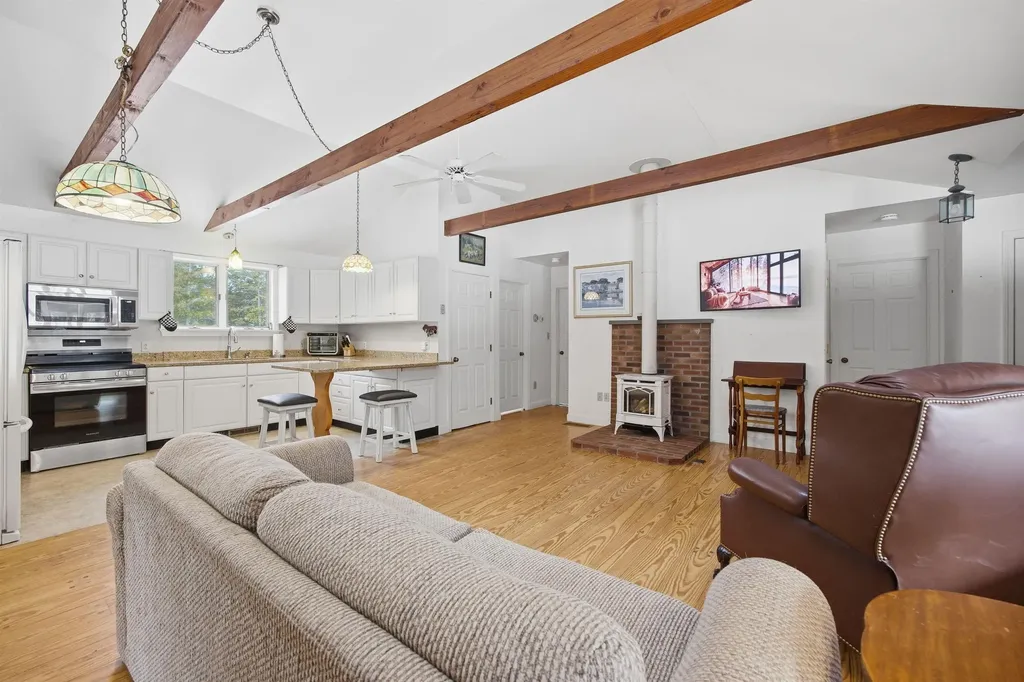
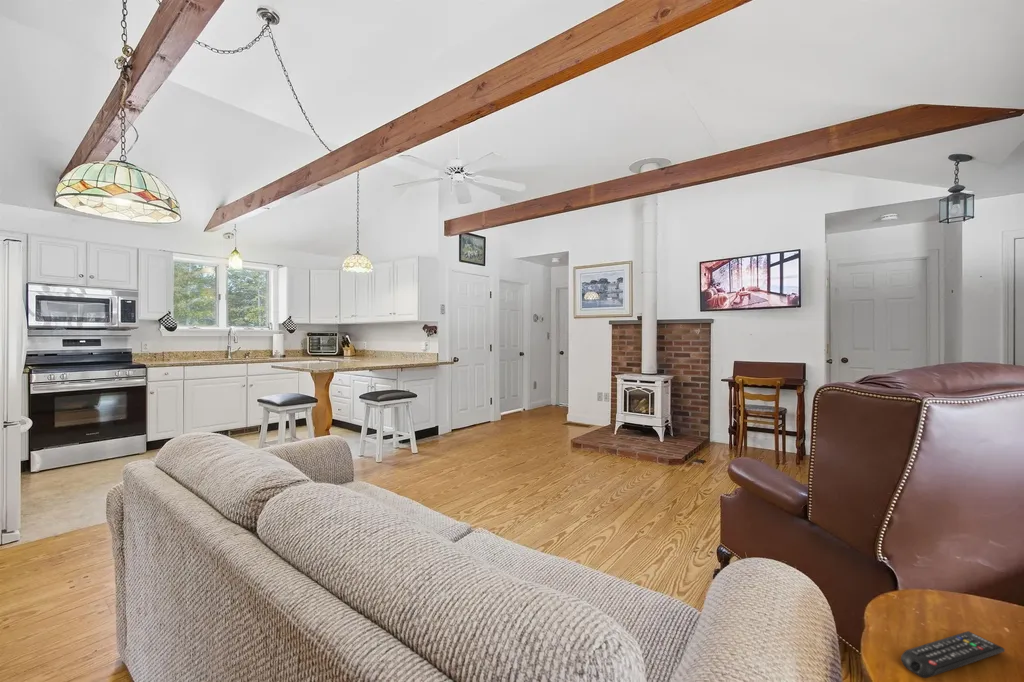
+ remote control (953, 653)
